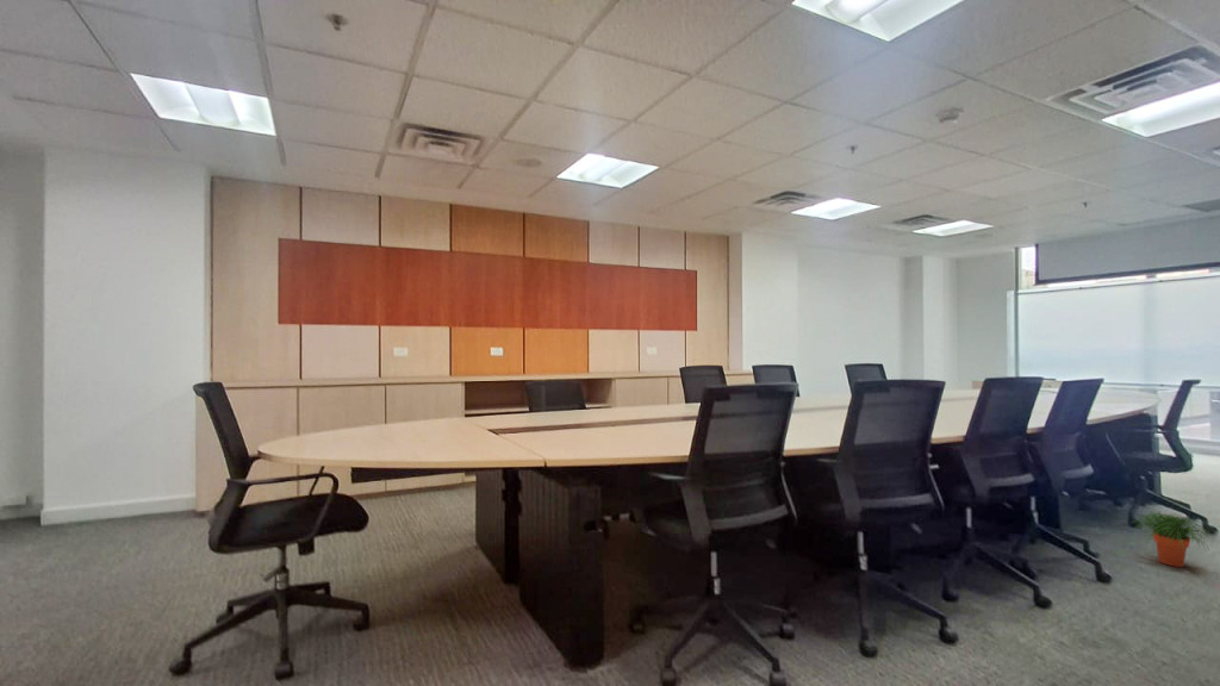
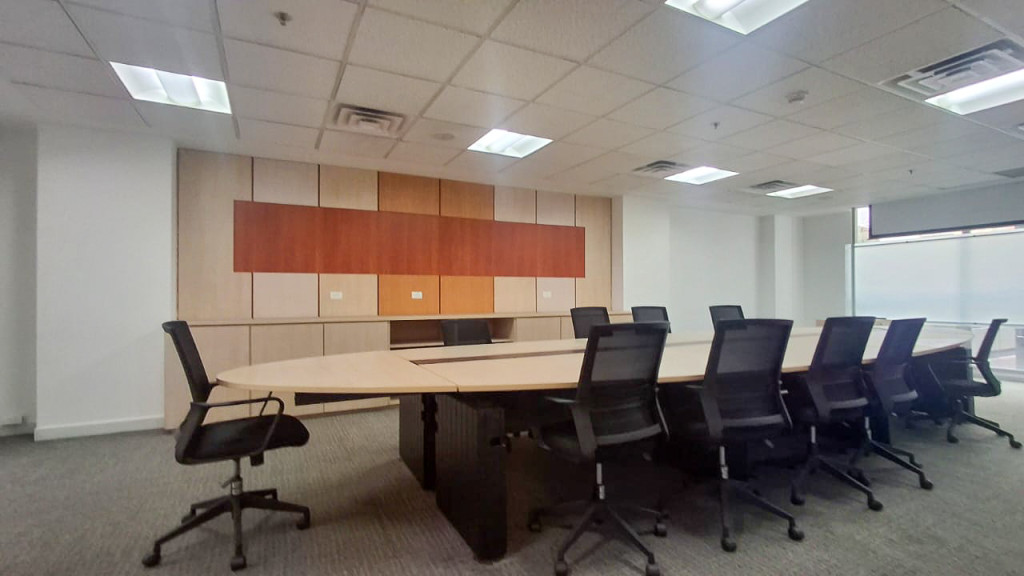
- potted plant (1171, 538)
